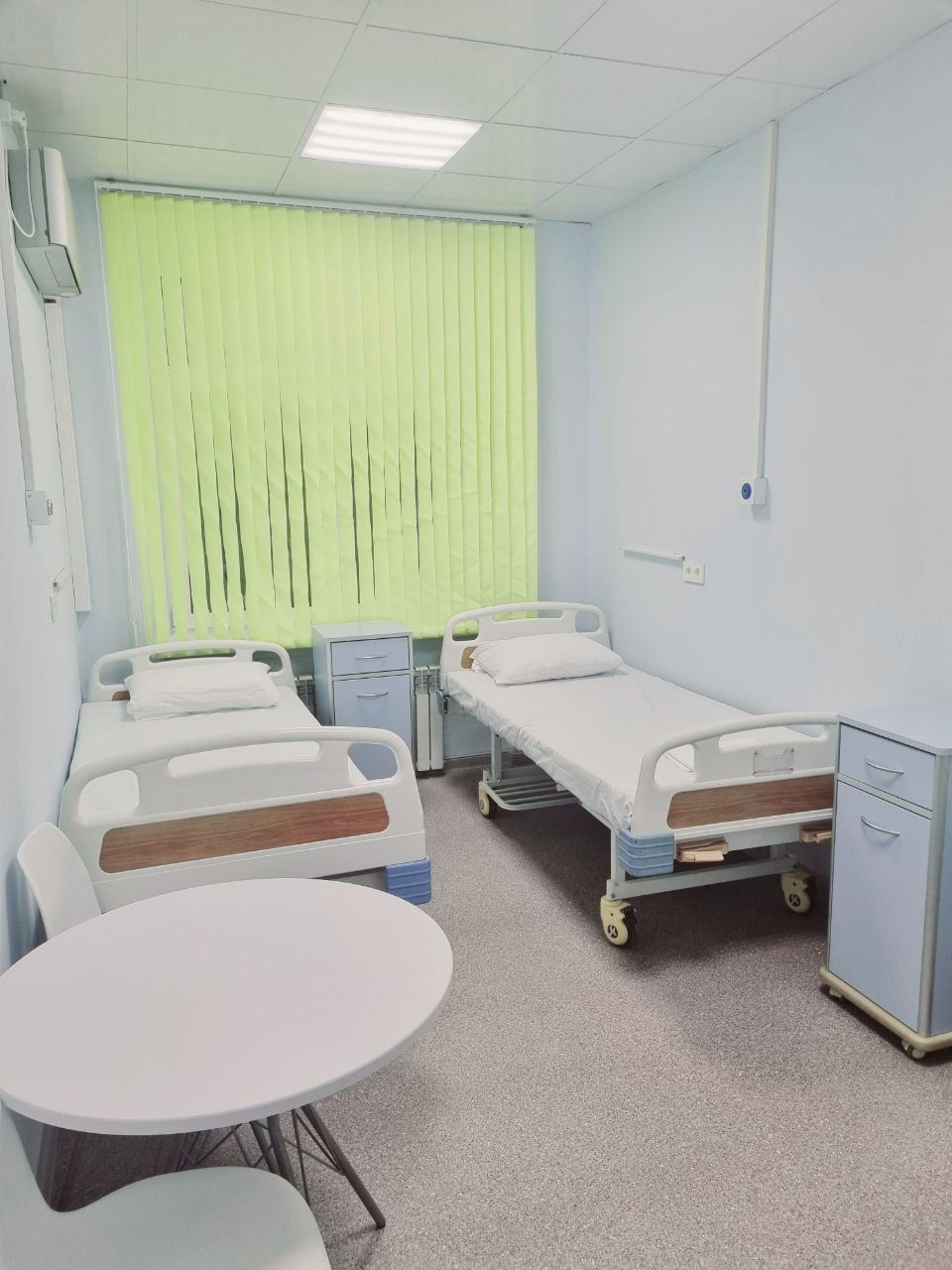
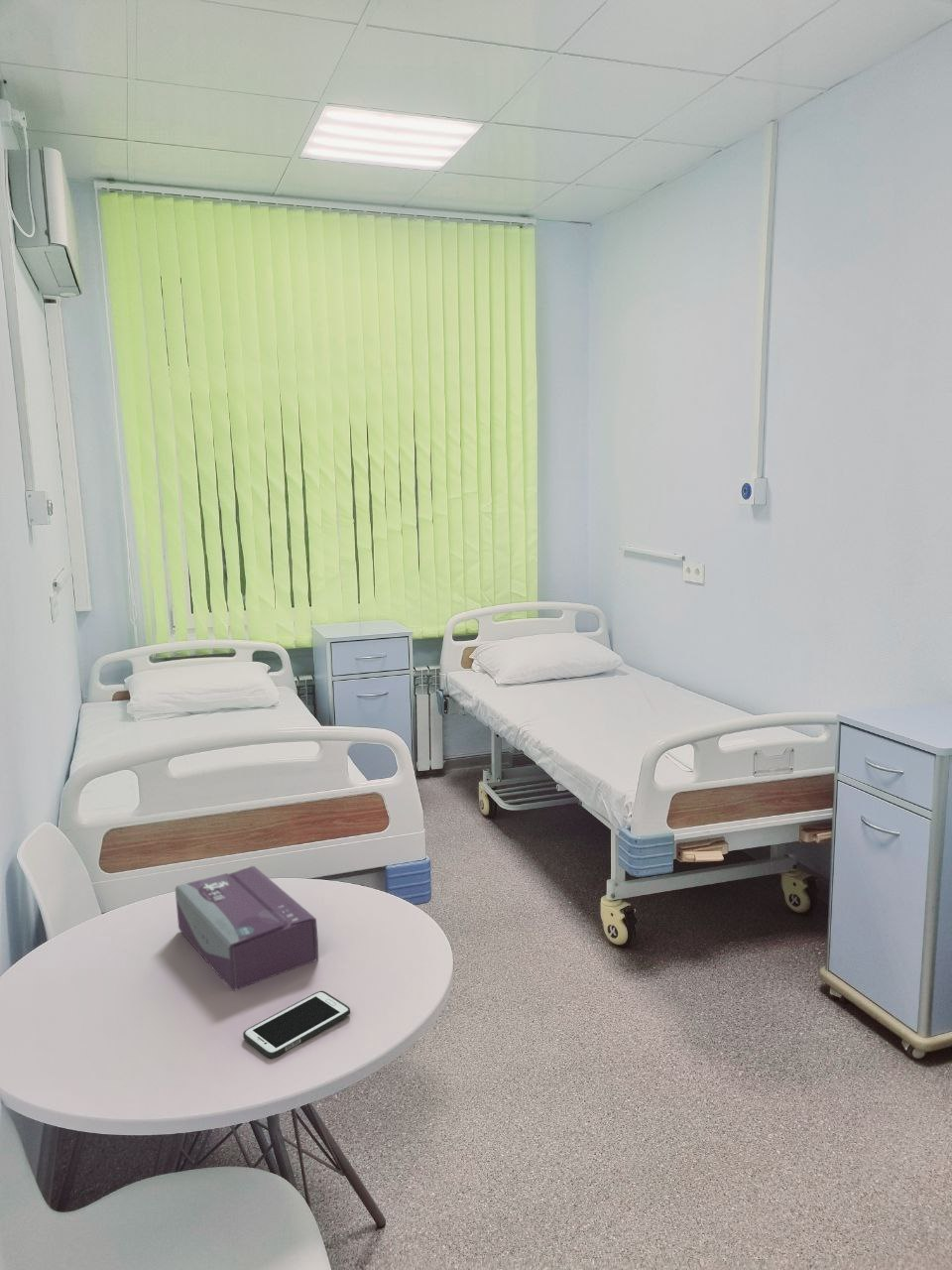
+ cell phone (298, 1023)
+ tissue box (244, 922)
